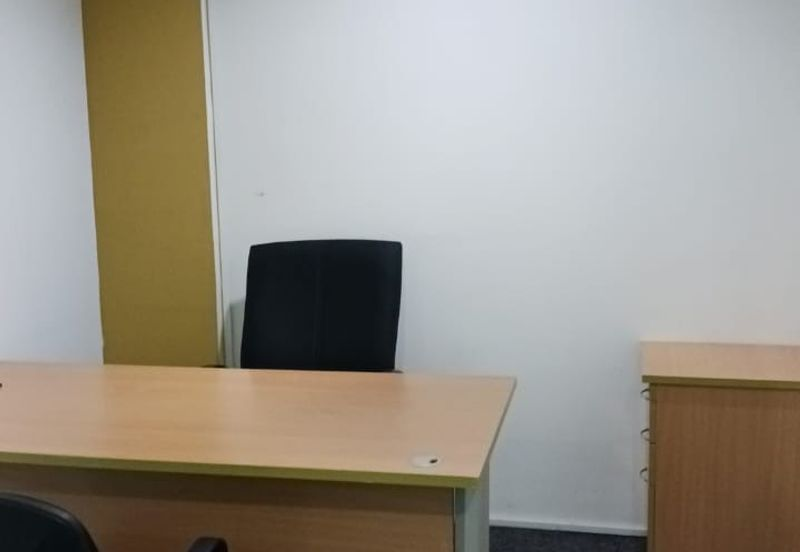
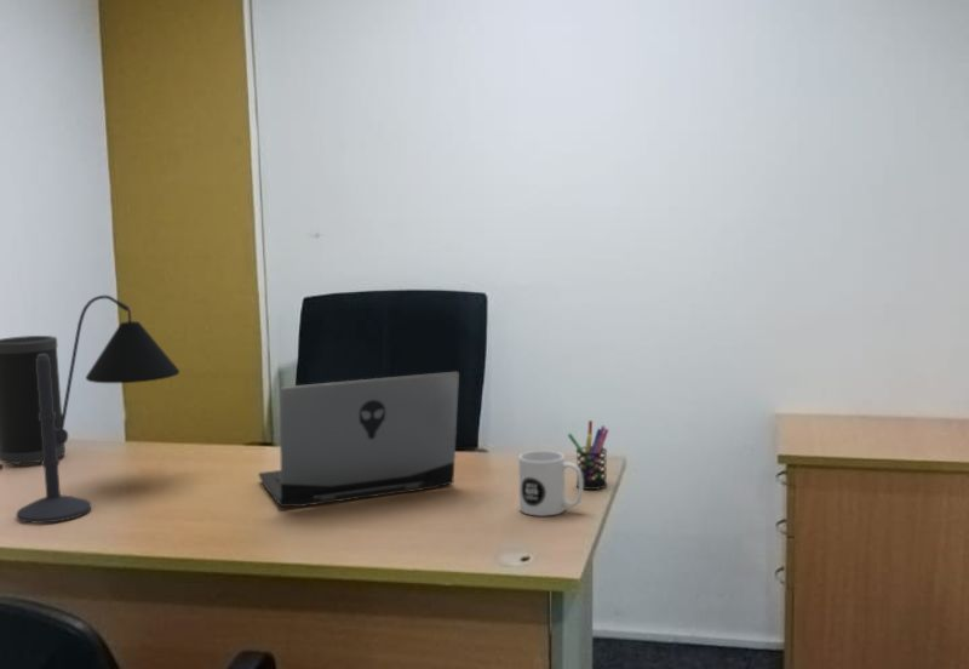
+ laptop (355, 428)
+ mug (551, 482)
+ desk lamp (97, 382)
+ speaker (28, 399)
+ pen holder (587, 453)
